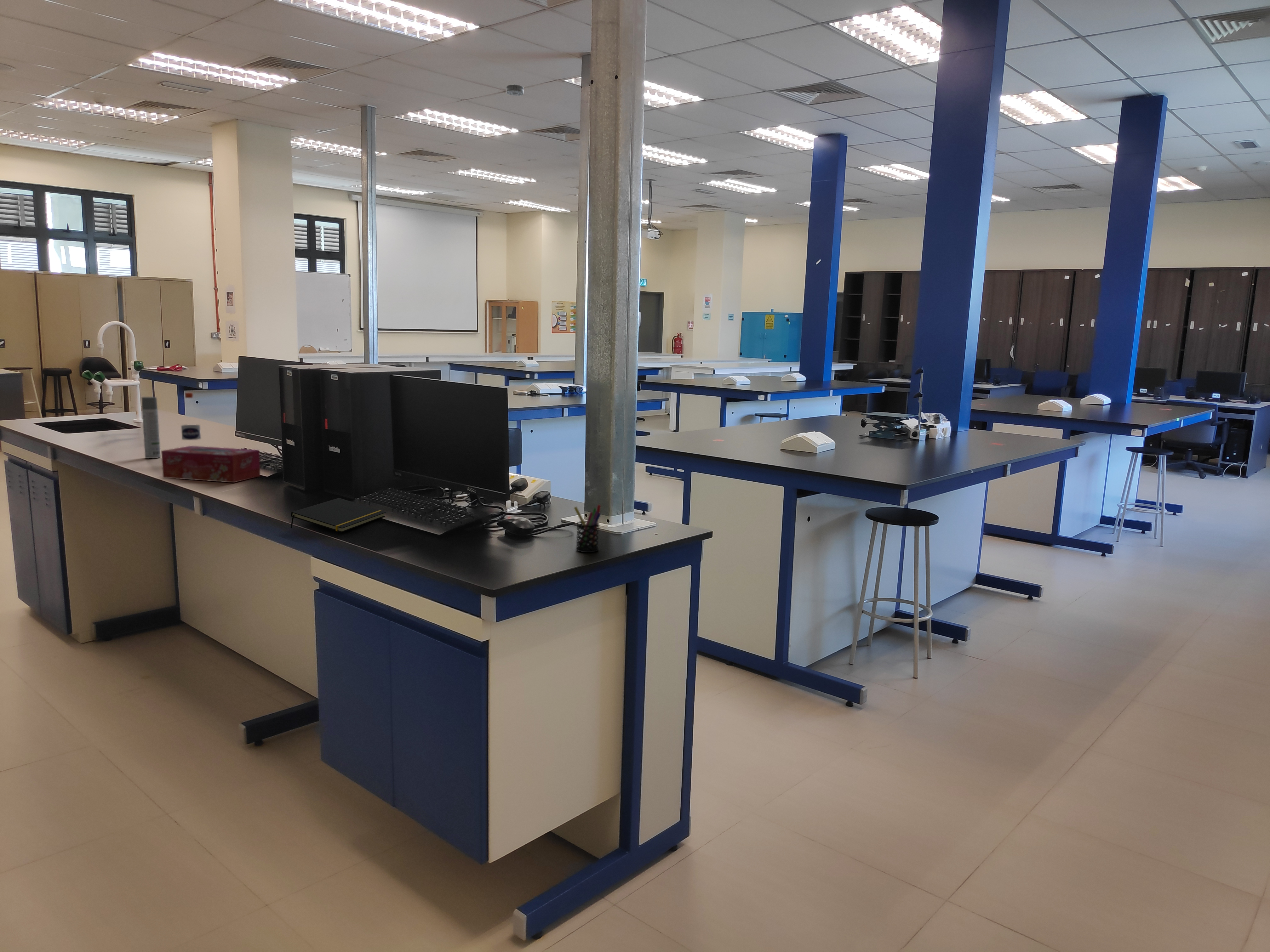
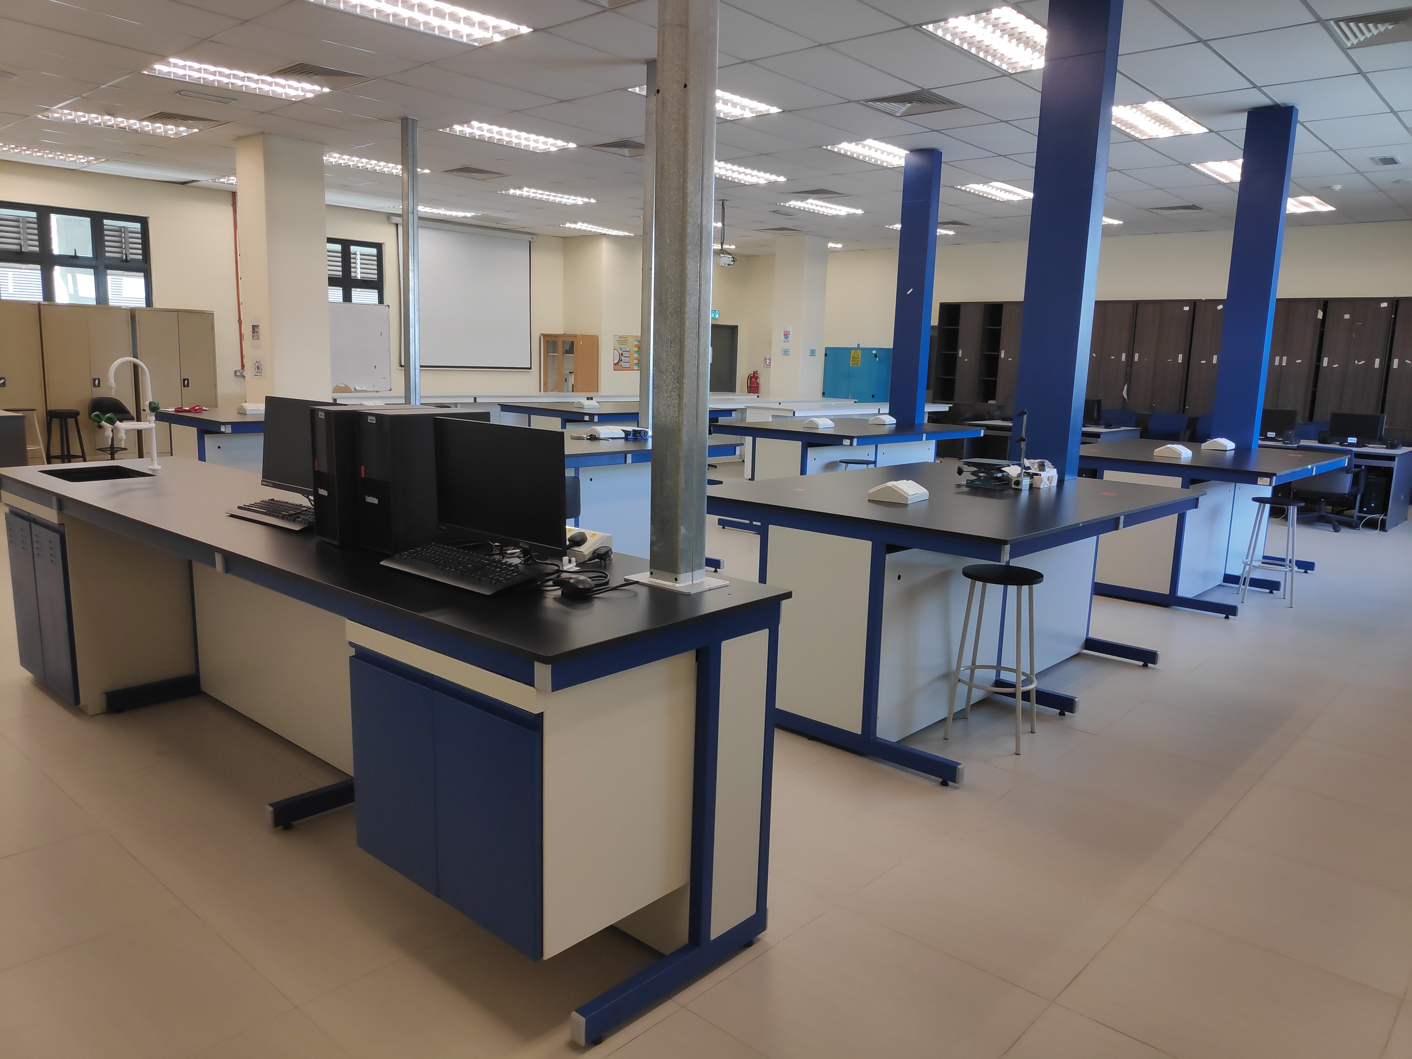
- smoke detector (515, 90)
- tissue box (212, 463)
- spray bottle (151, 427)
- pen holder (590, 526)
- notepad (340, 514)
- water bottle (191, 427)
